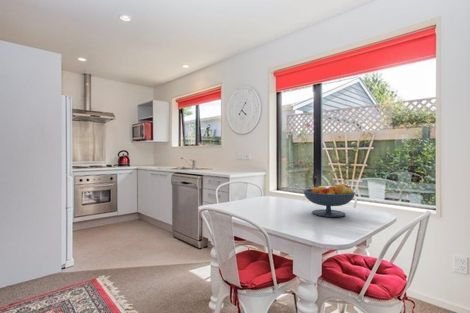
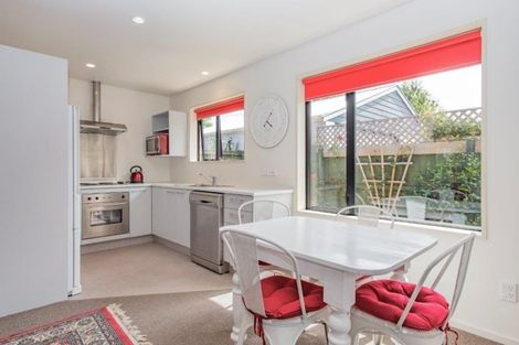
- fruit bowl (328, 198)
